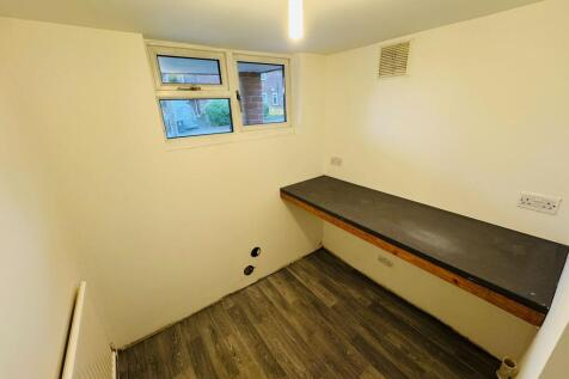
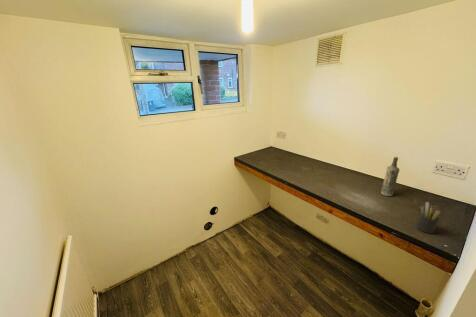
+ pen holder (428, 217)
+ bottle (391, 176)
